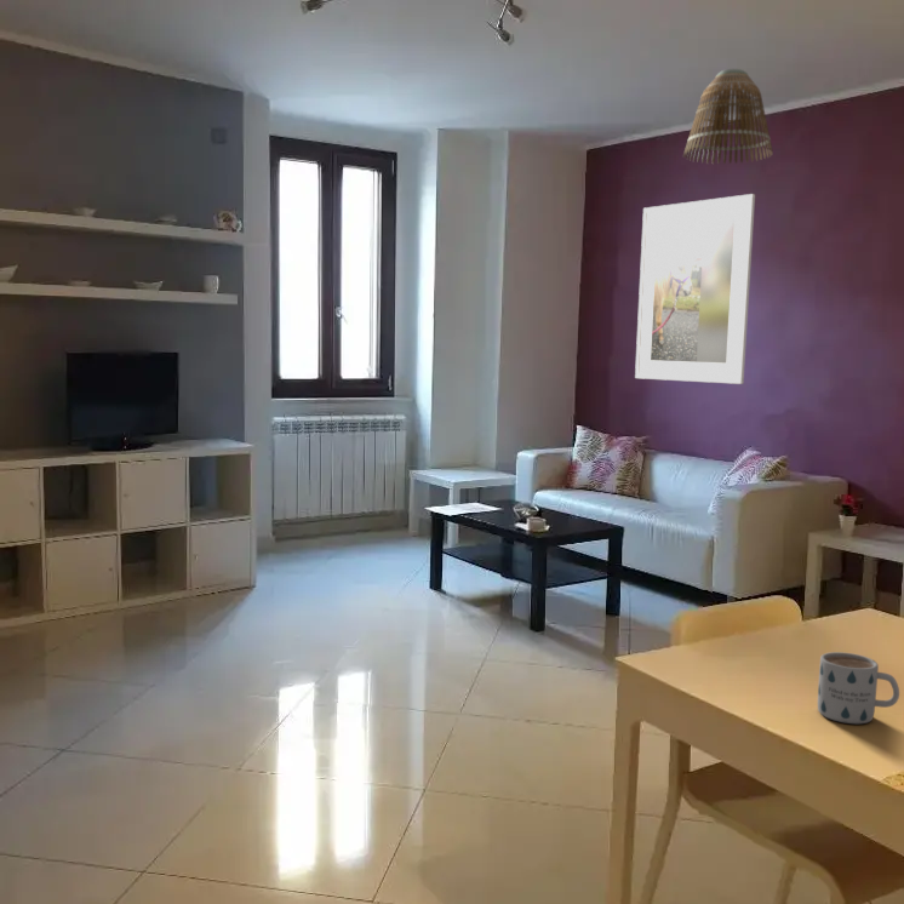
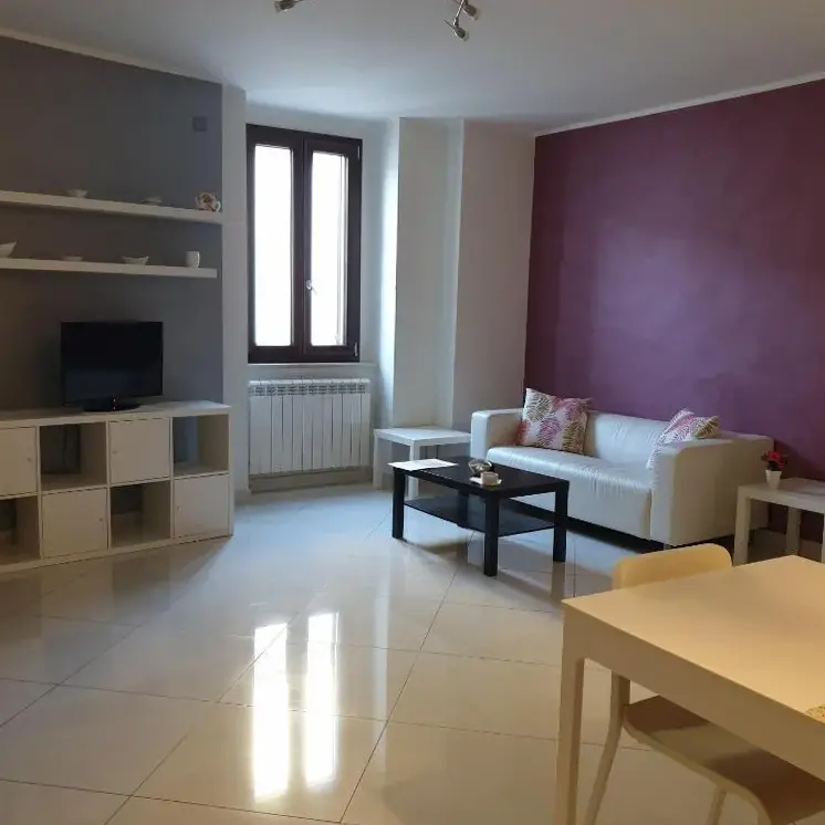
- lamp shade (728, 113)
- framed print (691, 292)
- mug (858, 688)
